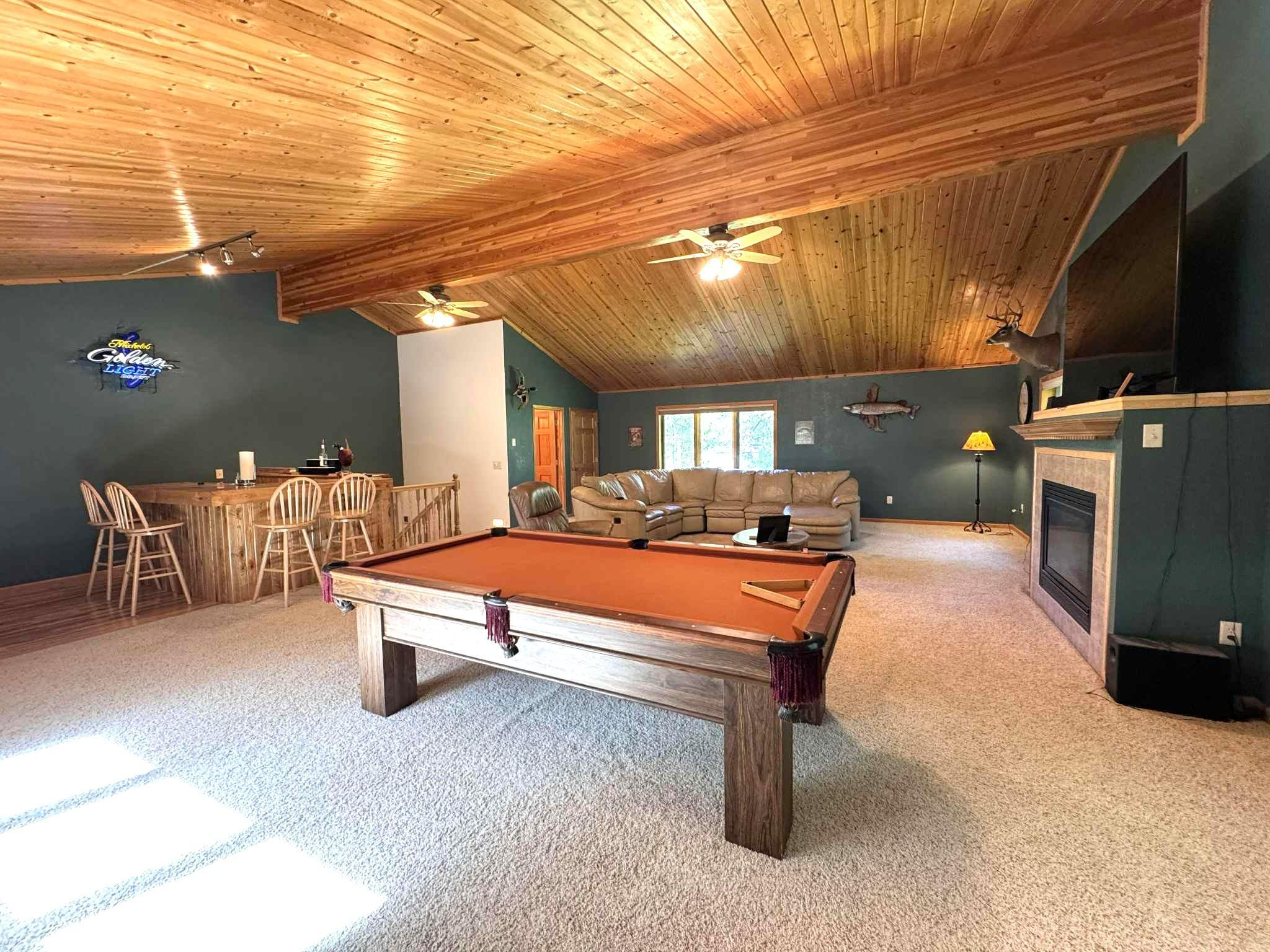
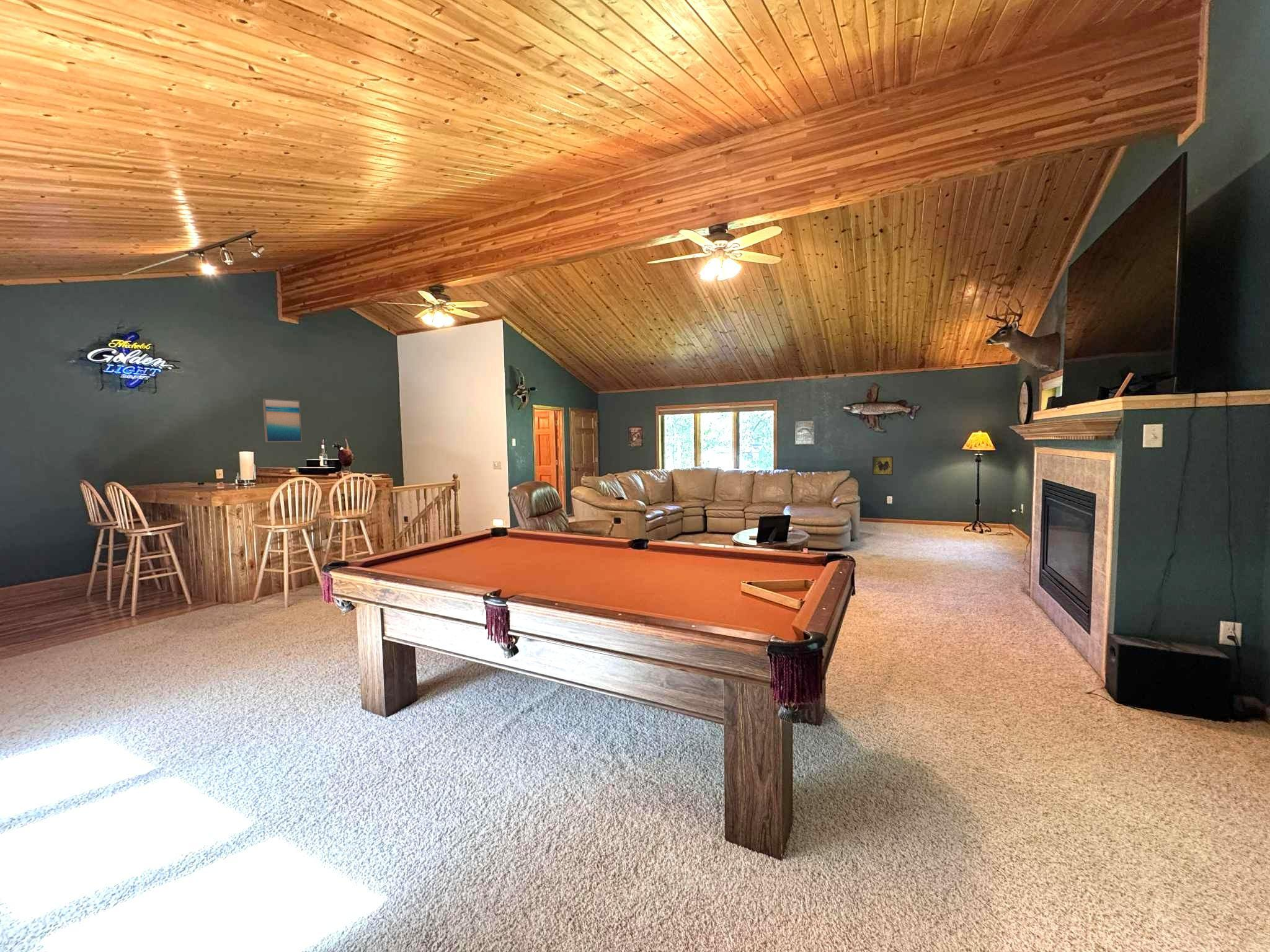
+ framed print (882, 465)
+ wall art (283, 421)
